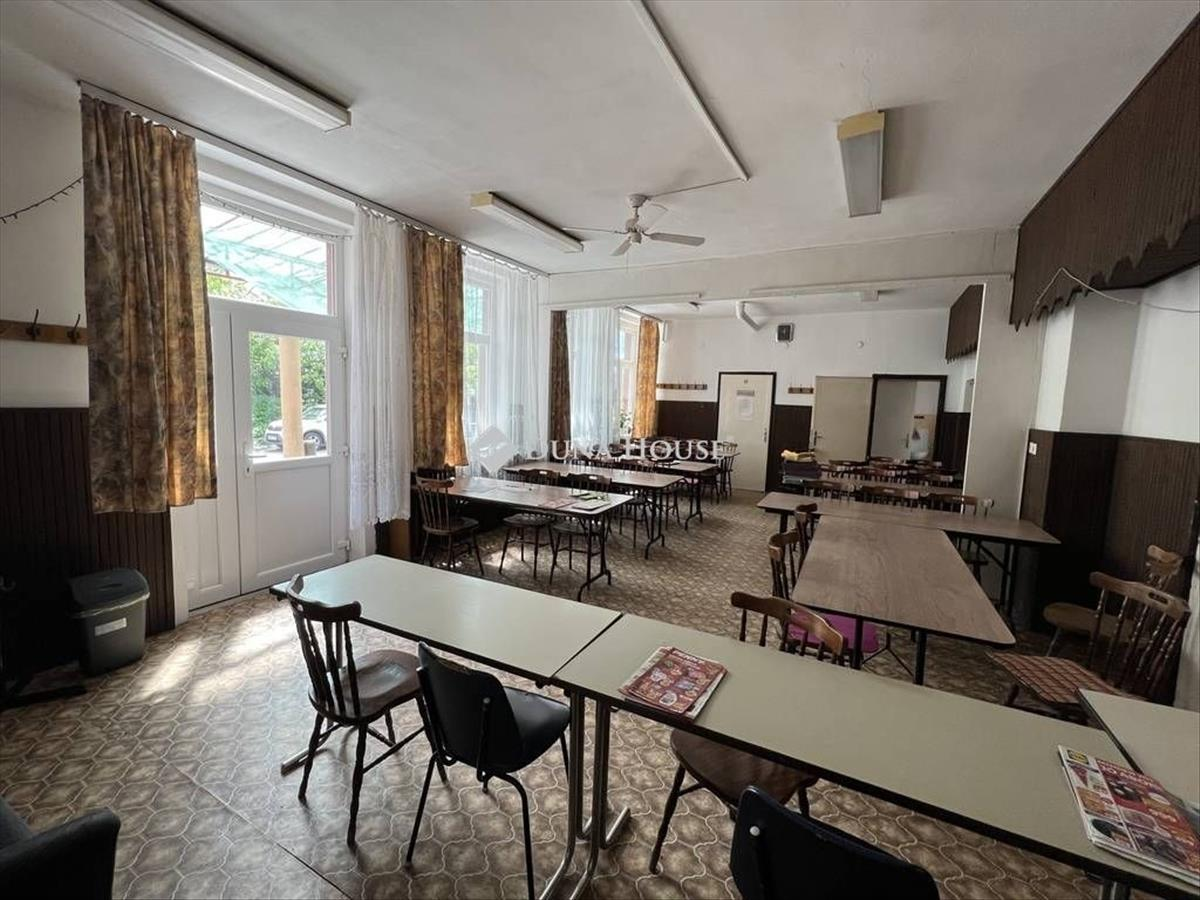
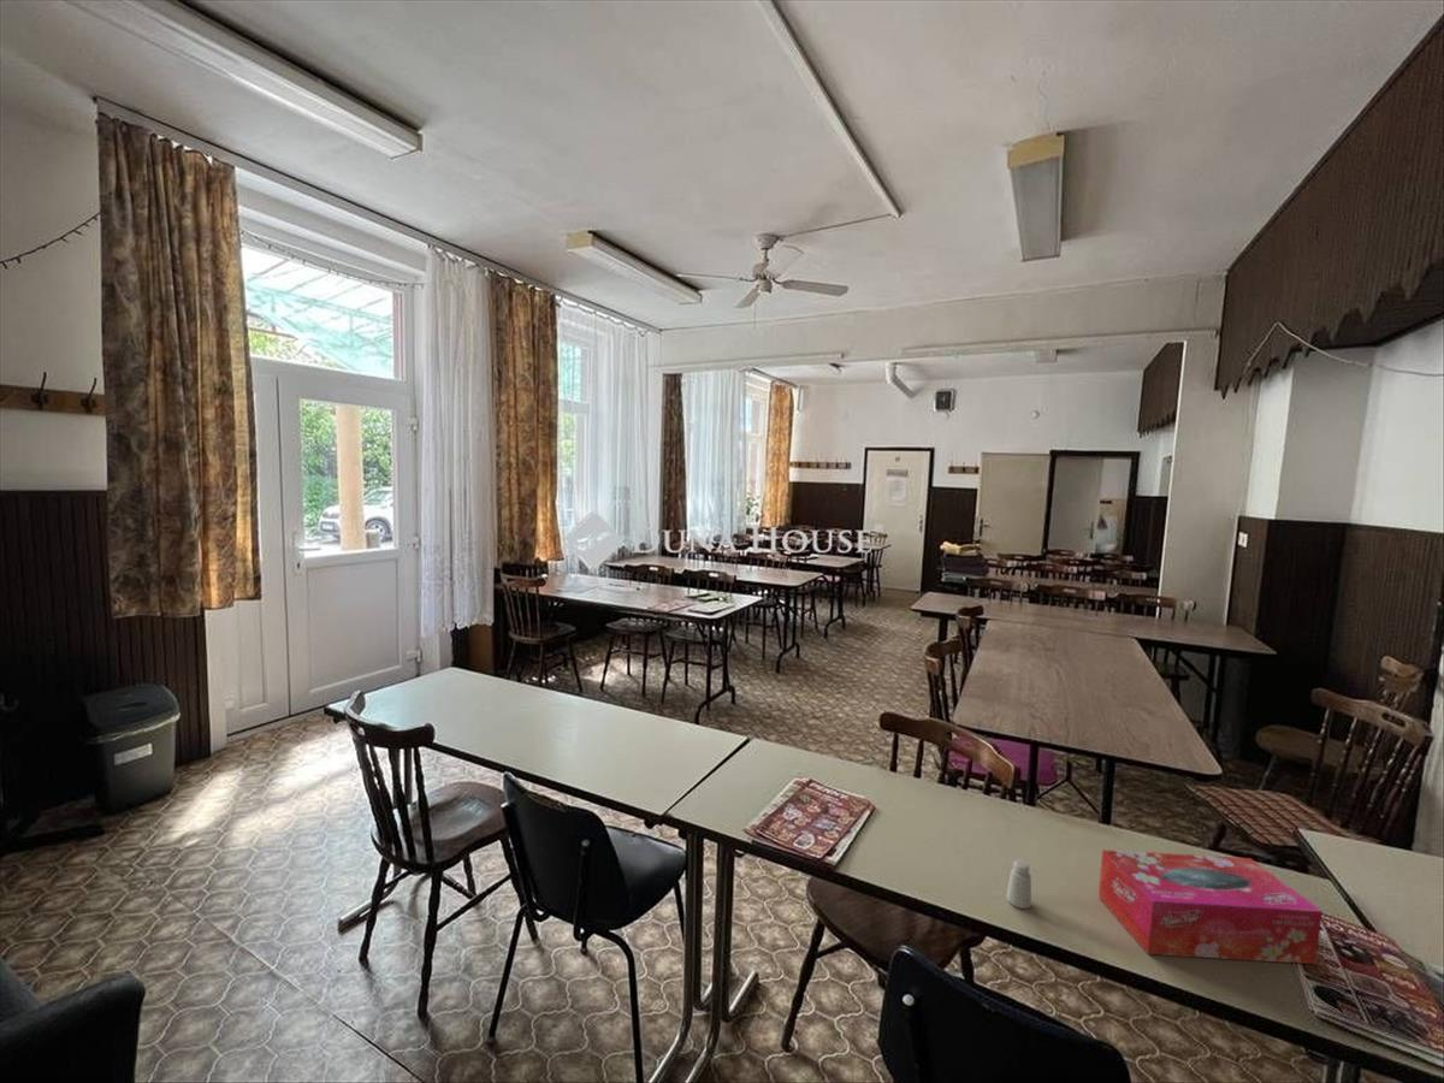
+ saltshaker (1019, 882)
+ tissue box (1201, 902)
